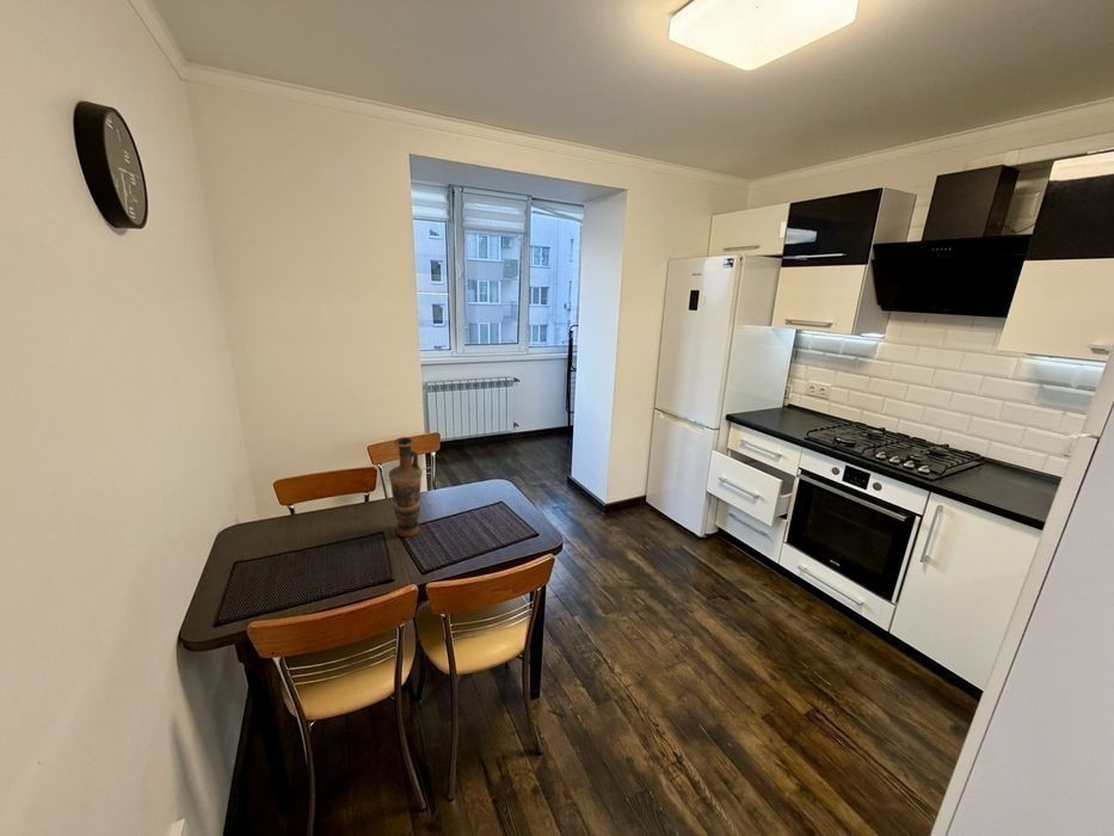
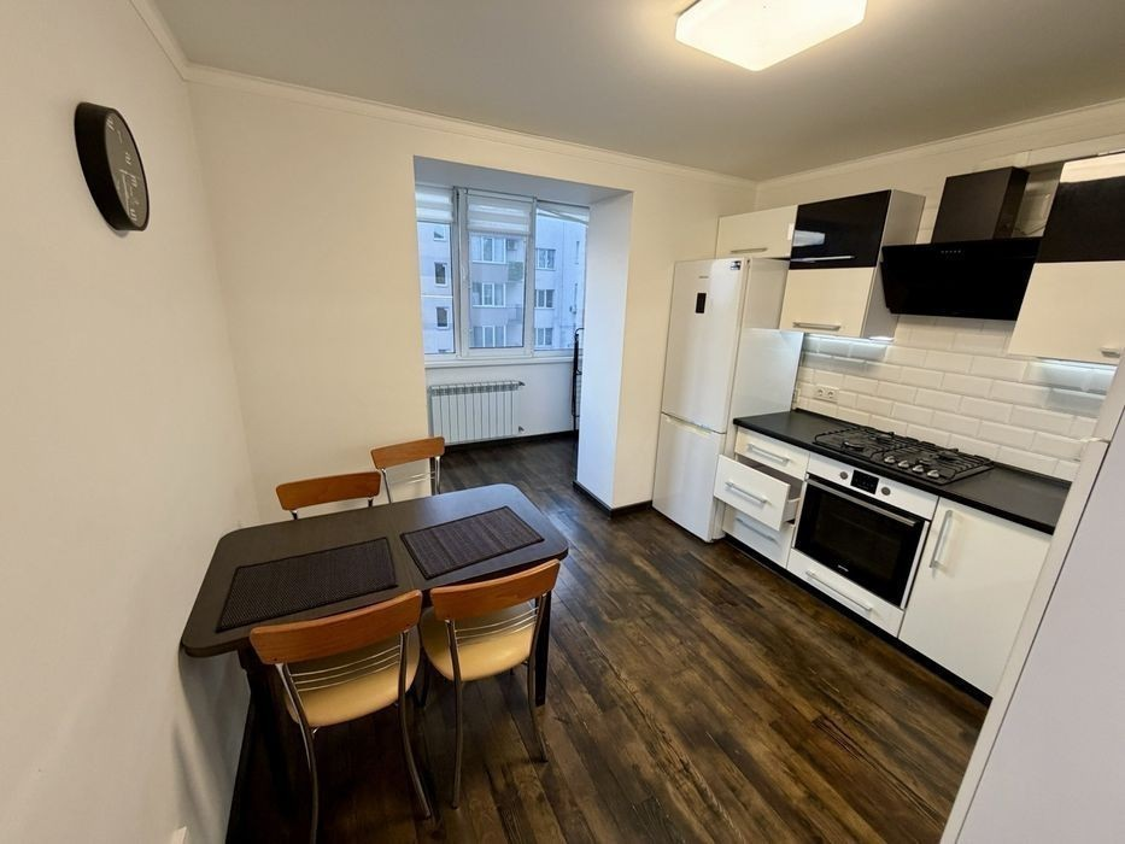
- vase (406, 487)
